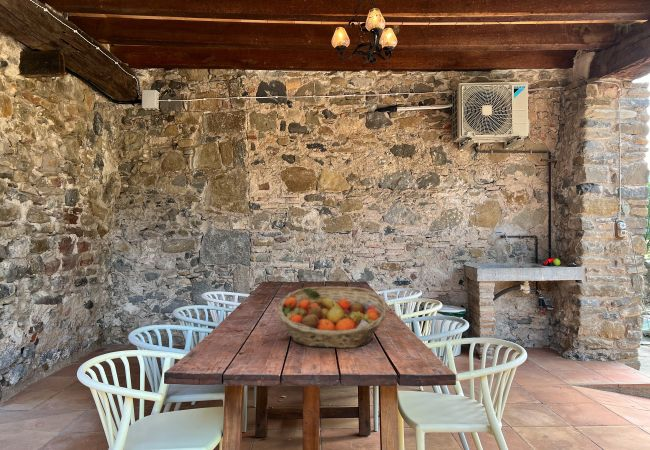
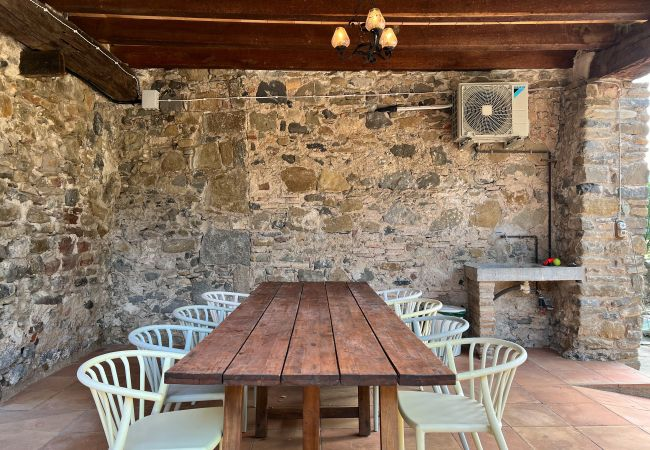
- fruit basket (332, 315)
